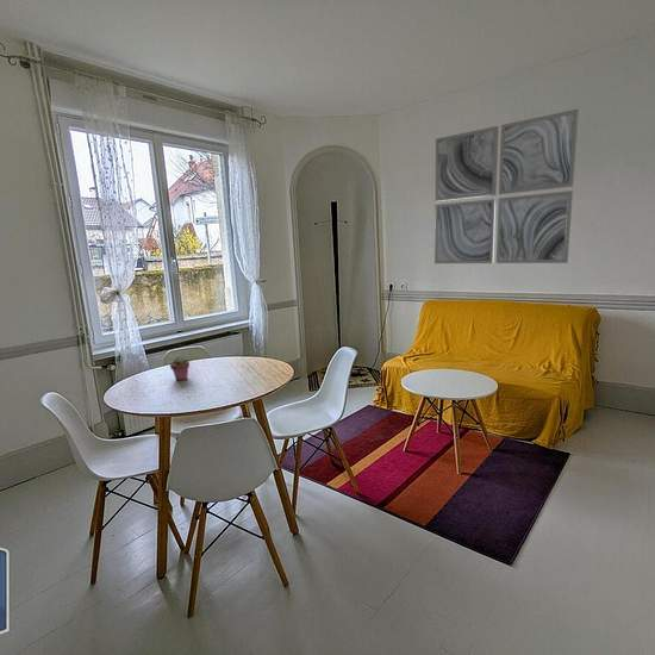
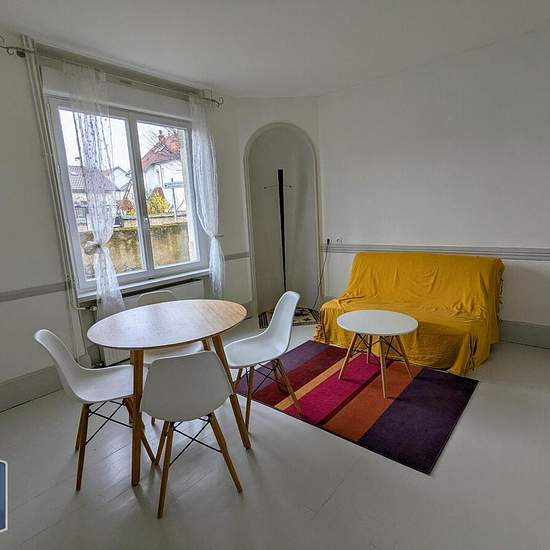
- potted succulent (180, 367)
- wall art (499, 198)
